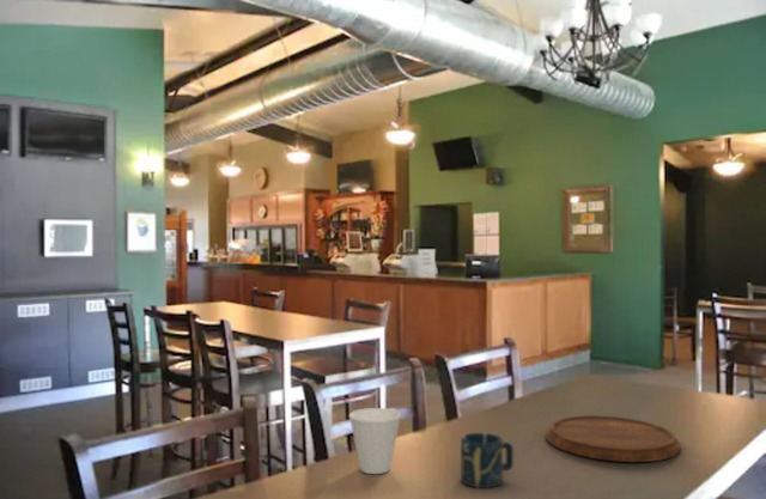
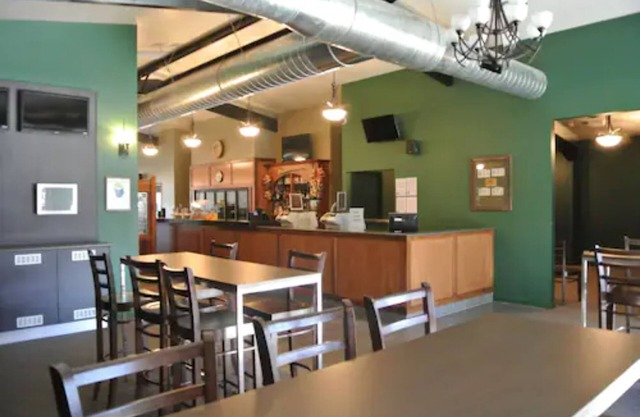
- cutting board (610, 436)
- cup (487, 458)
- cup (375, 440)
